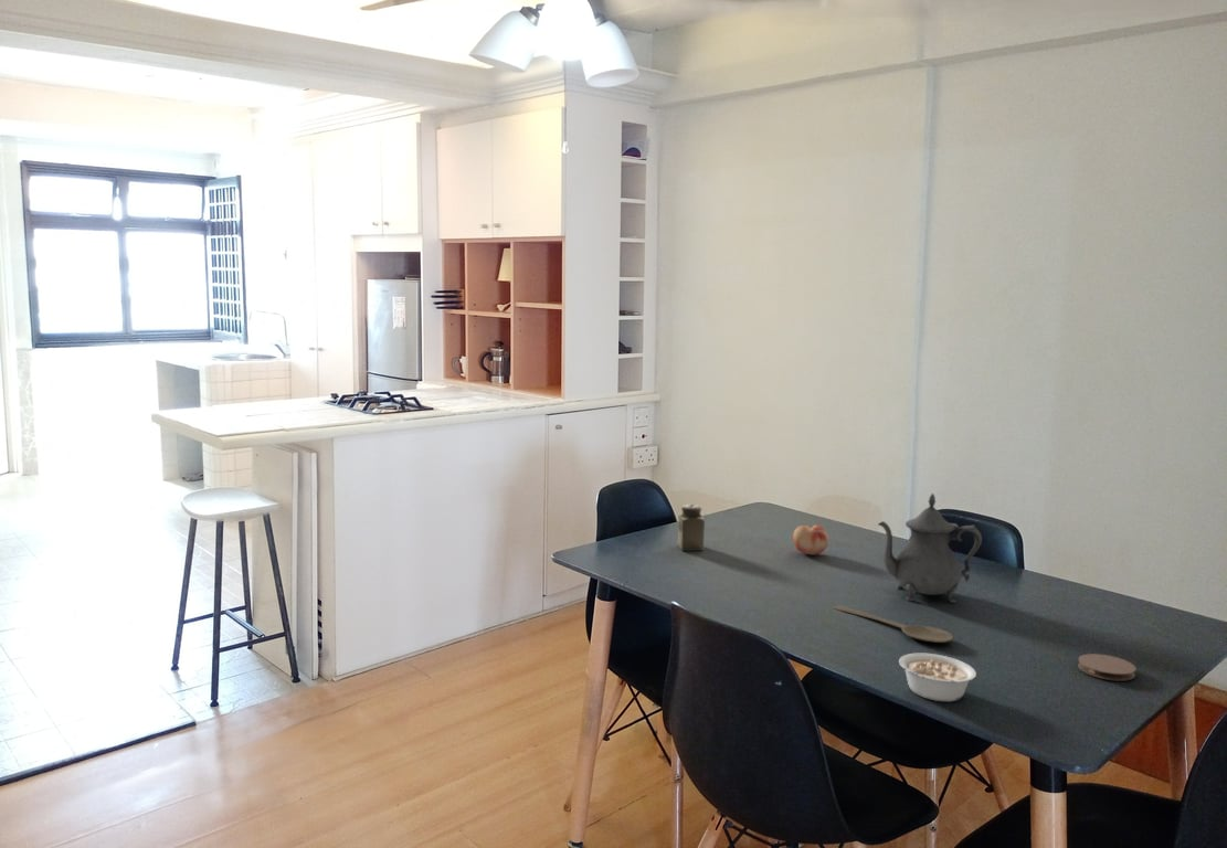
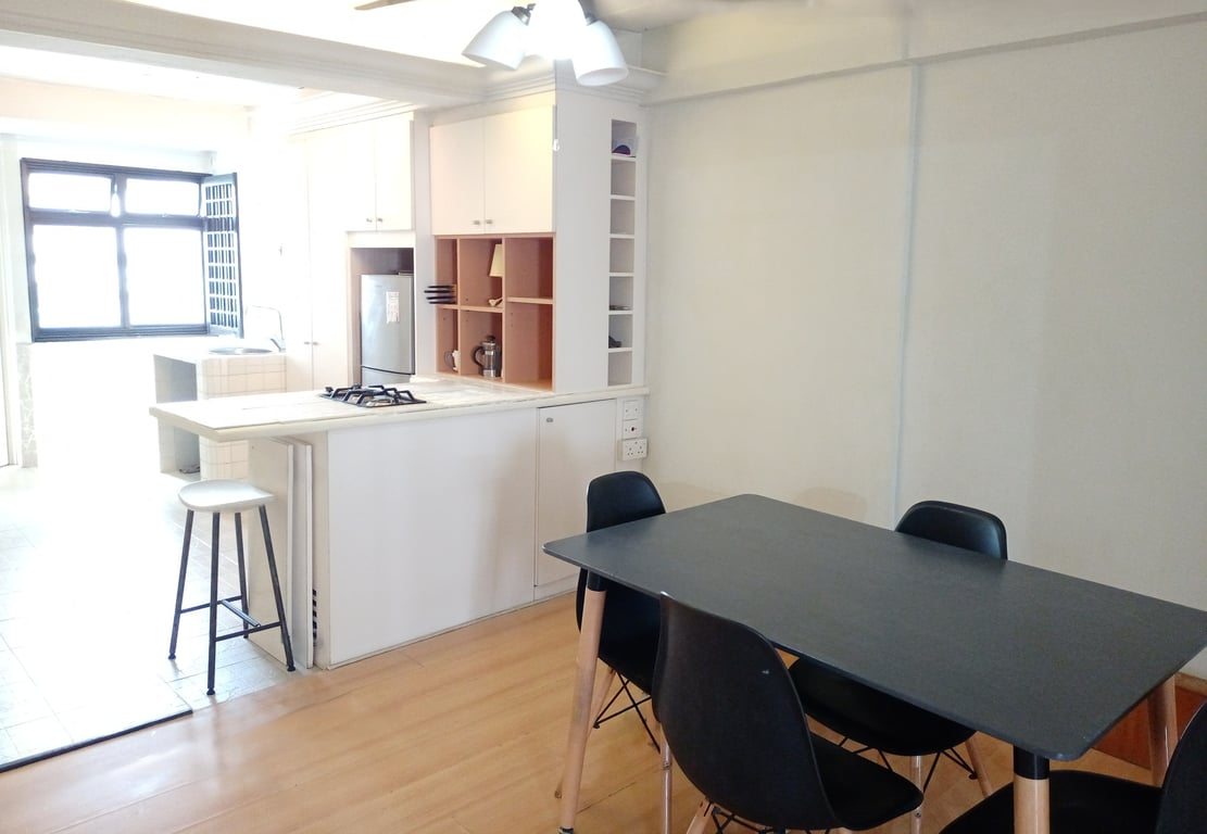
- salt shaker (690, 526)
- fruit (811, 539)
- legume (939, 677)
- teapot (929, 544)
- coaster (1106, 667)
- wooden spoon (889, 622)
